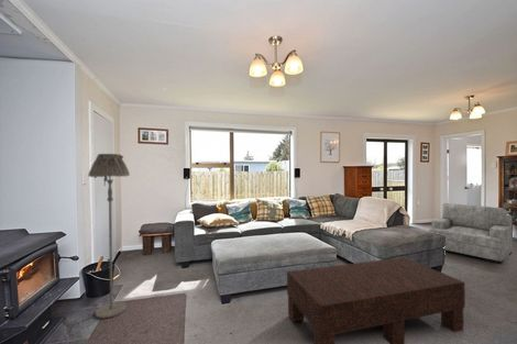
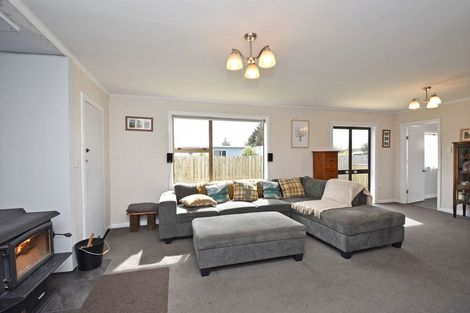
- armchair (469, 229)
- floor lamp (110, 232)
- coffee table (371, 299)
